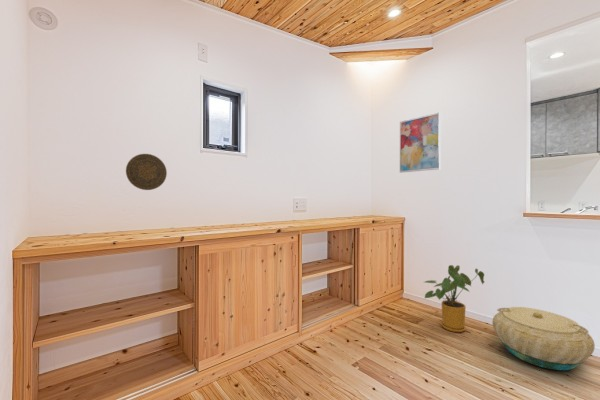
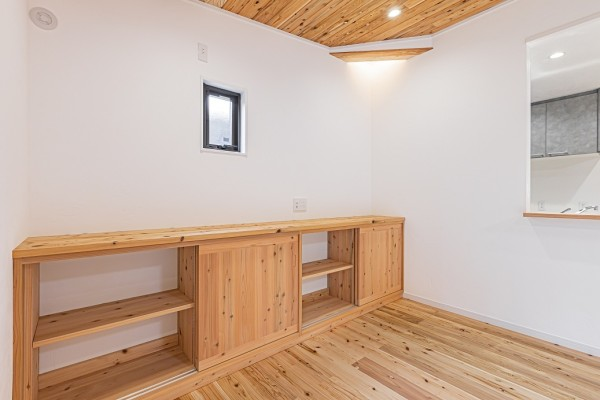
- basket (538, 334)
- wall art (419, 144)
- house plant (452, 297)
- decorative plate (147, 171)
